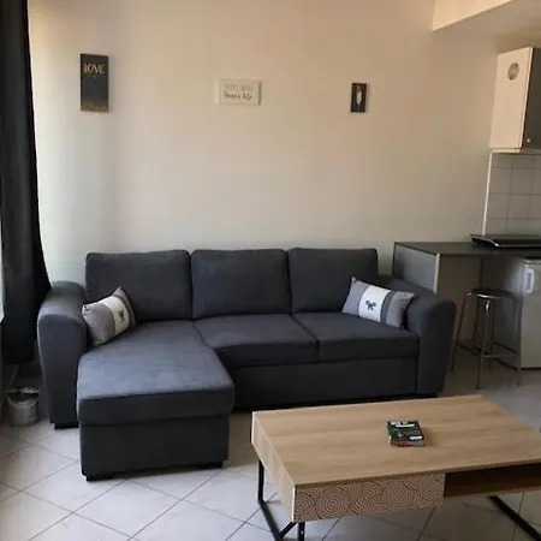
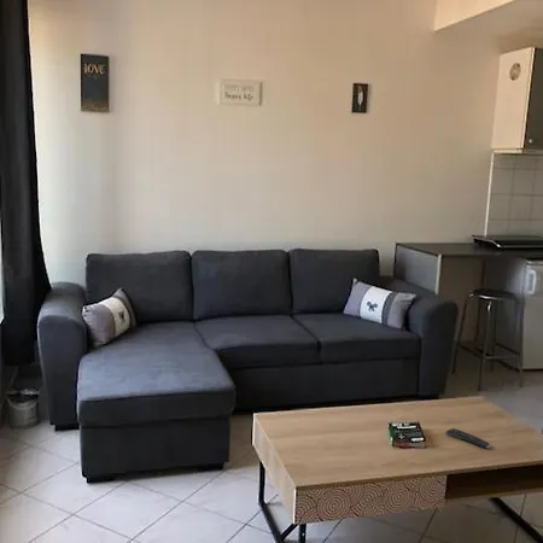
+ remote control (468, 438)
